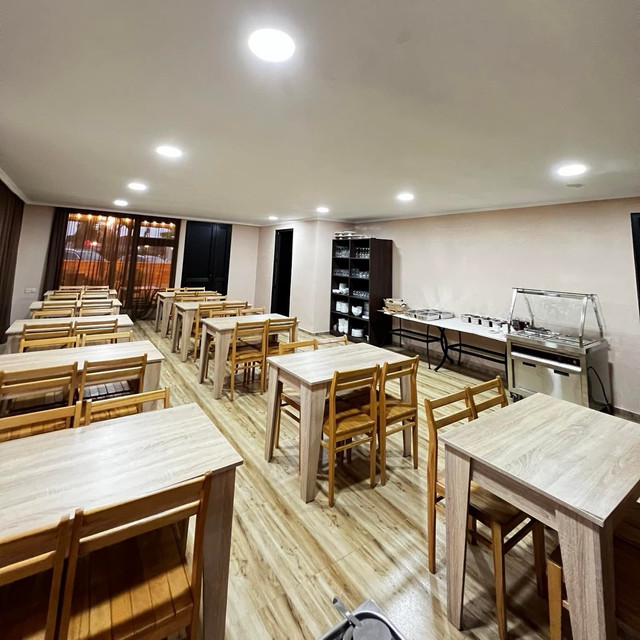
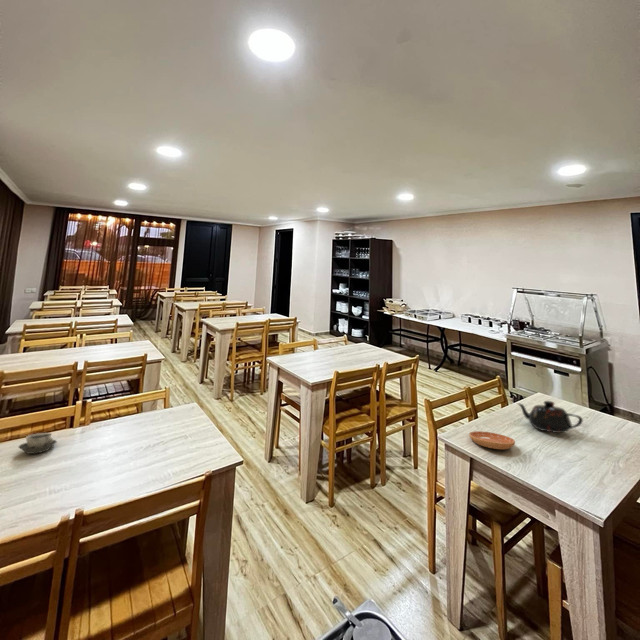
+ teapot (547, 415)
+ saucer (491, 440)
+ cup (38, 443)
